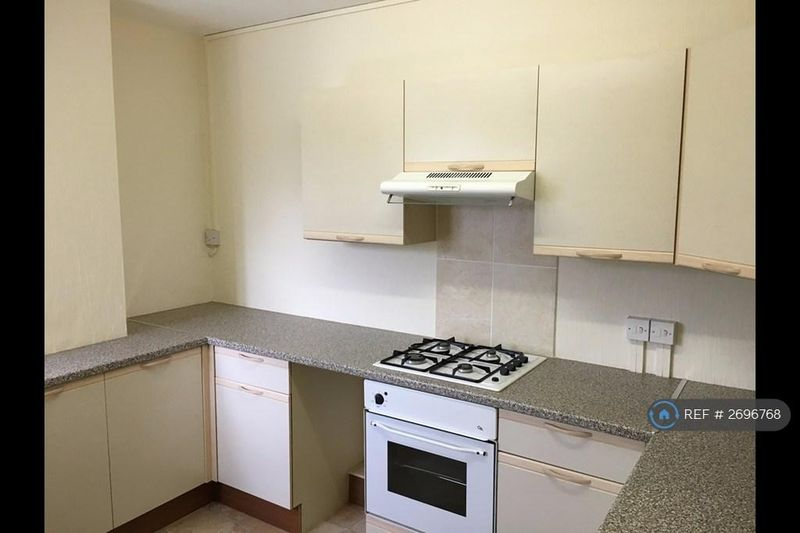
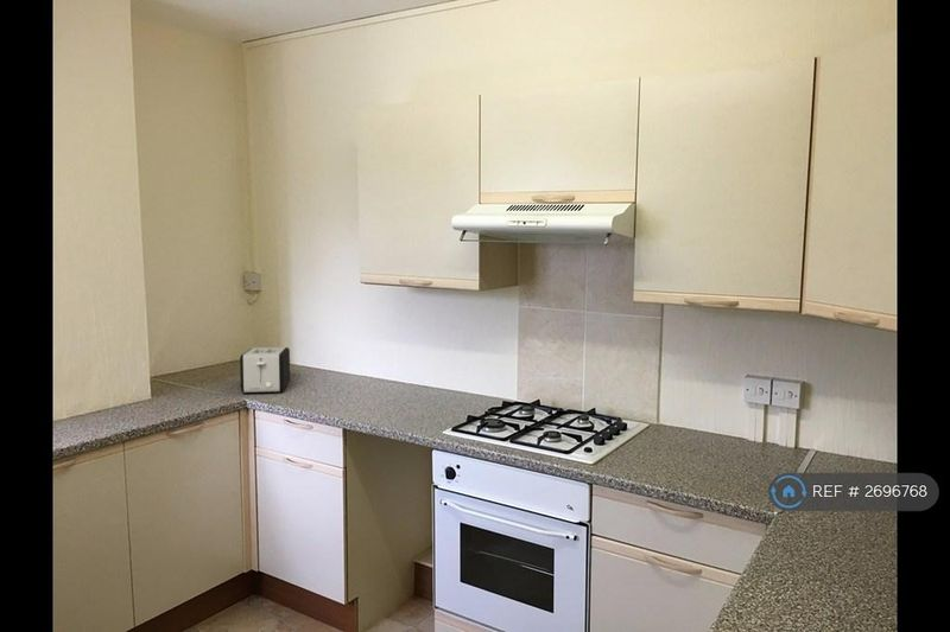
+ toaster (266, 369)
